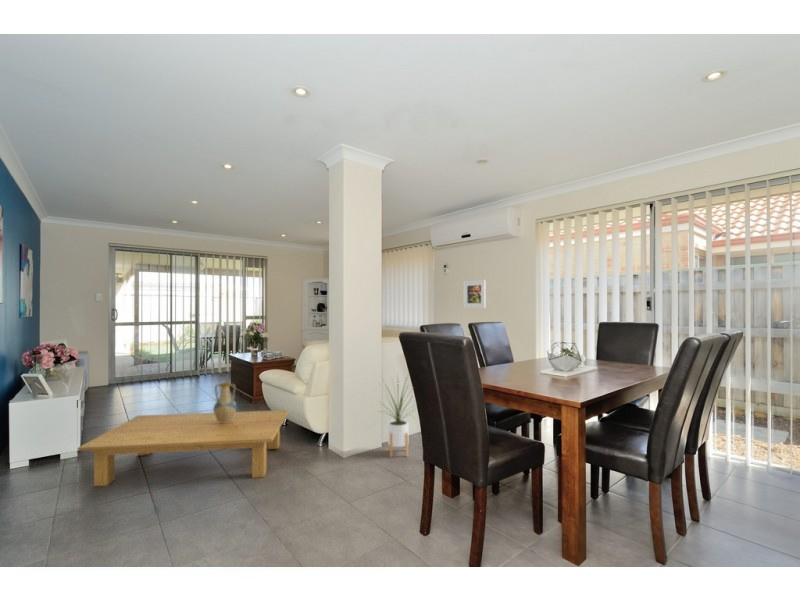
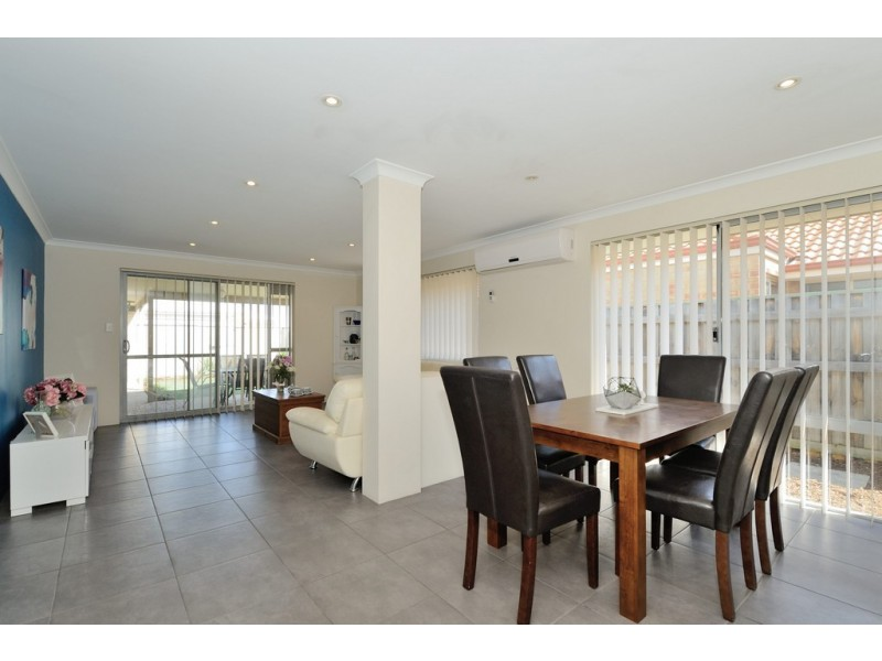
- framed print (474, 294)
- vase (225, 402)
- coffee table (198, 444)
- house plant (397, 412)
